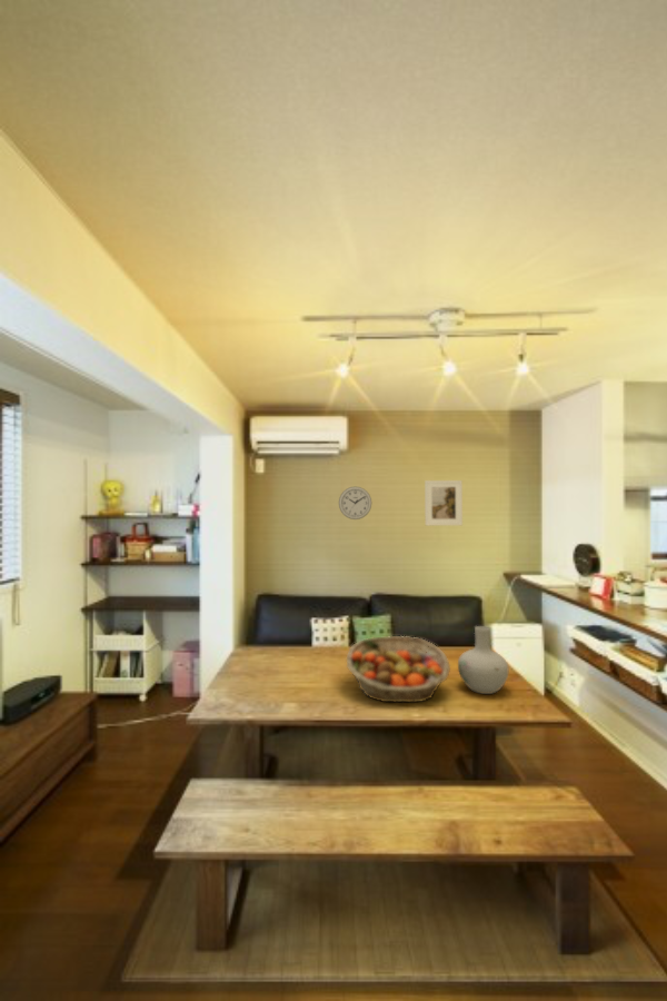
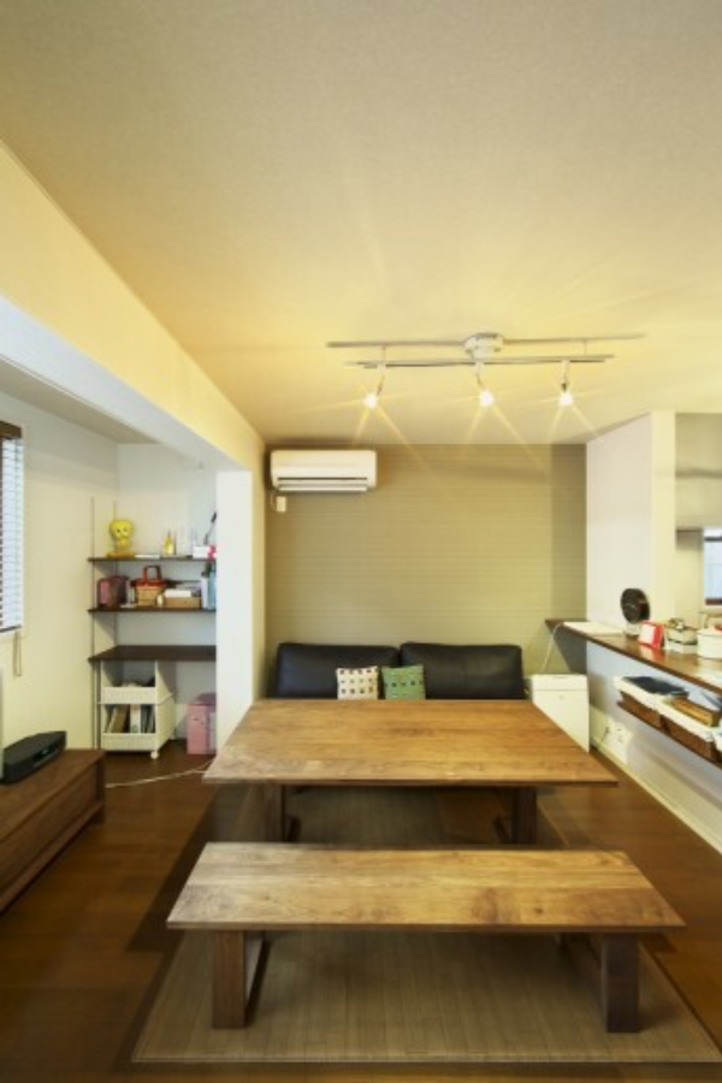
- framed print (444, 503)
- wall clock (355, 503)
- vase (482, 657)
- fruit basket (397, 667)
